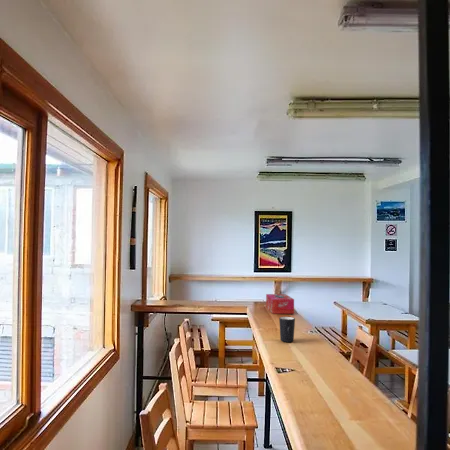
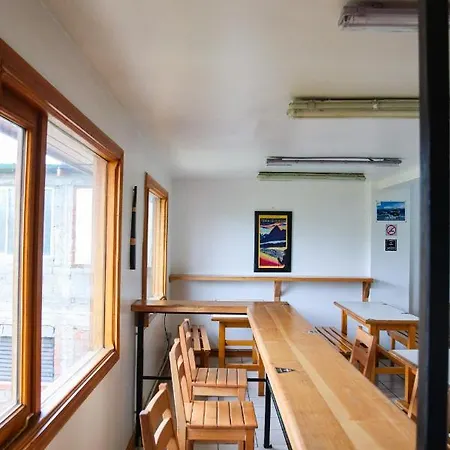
- tissue box (279, 303)
- mug (287, 330)
